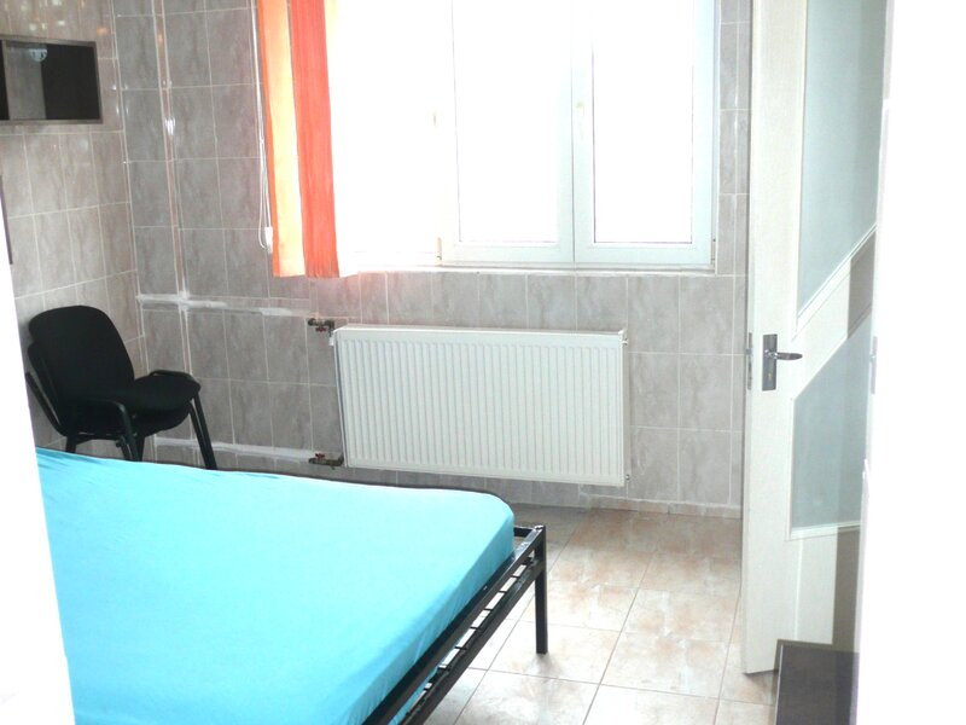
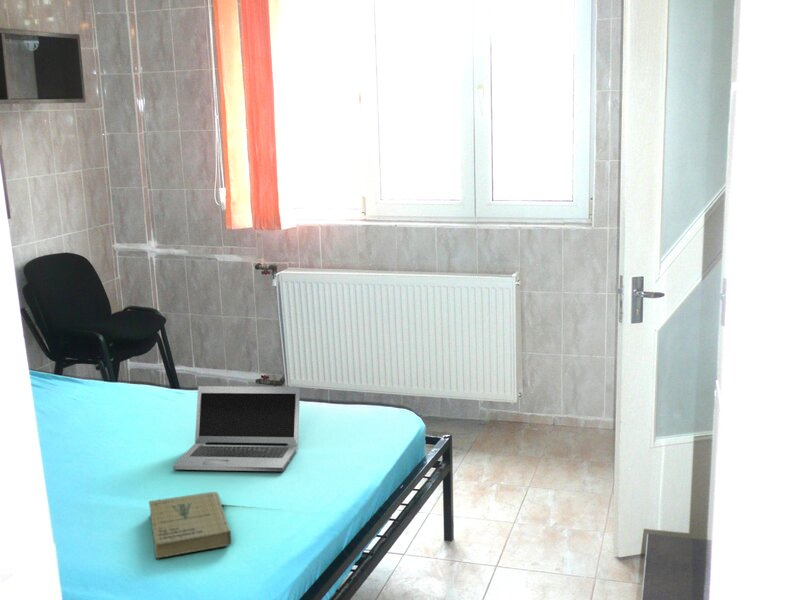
+ book (189, 522)
+ laptop (238, 427)
